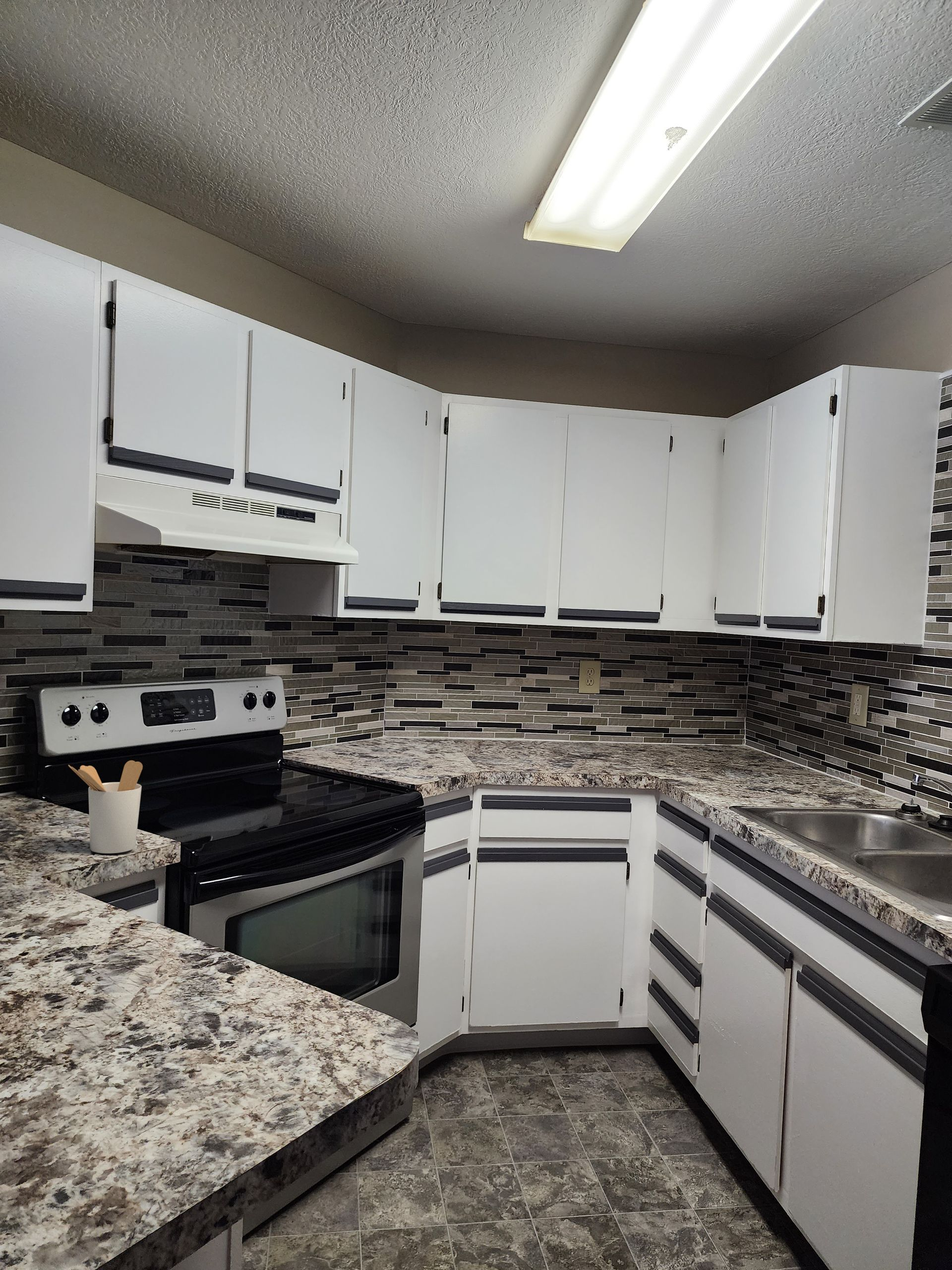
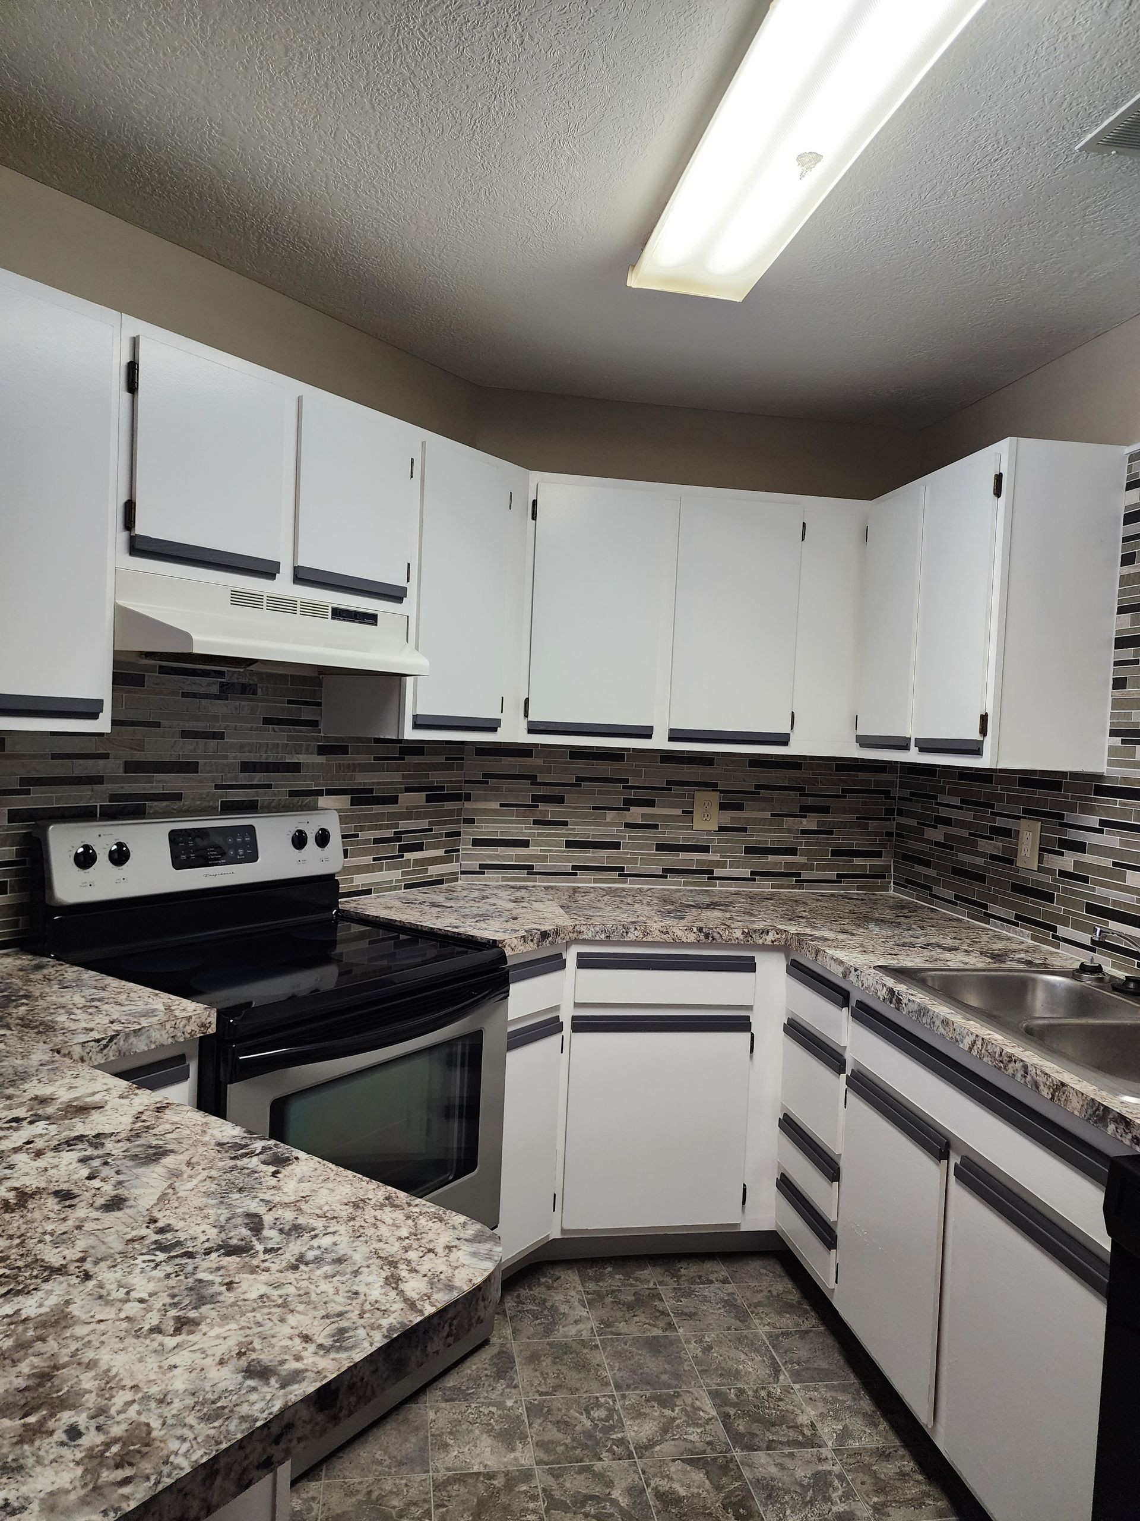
- utensil holder (103, 804)
